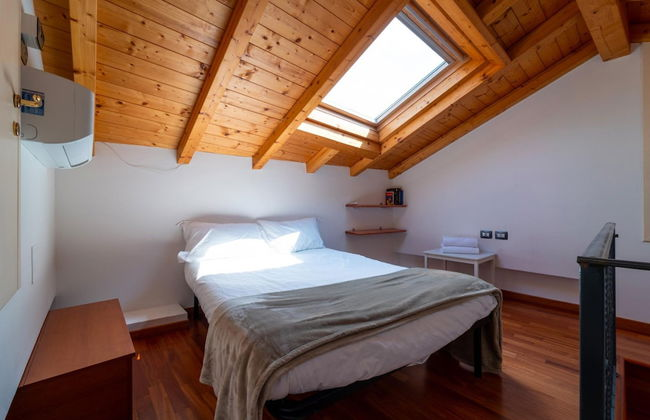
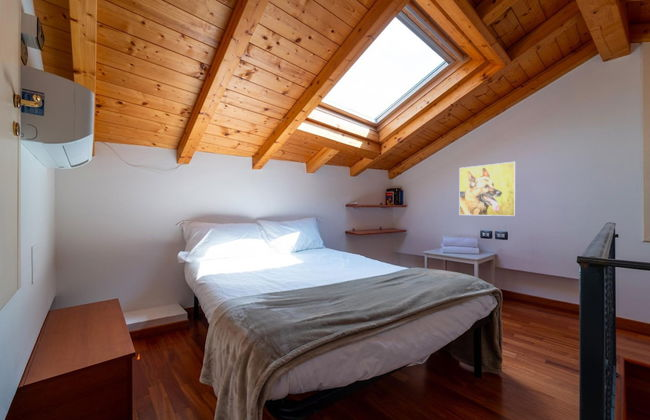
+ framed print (485, 190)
